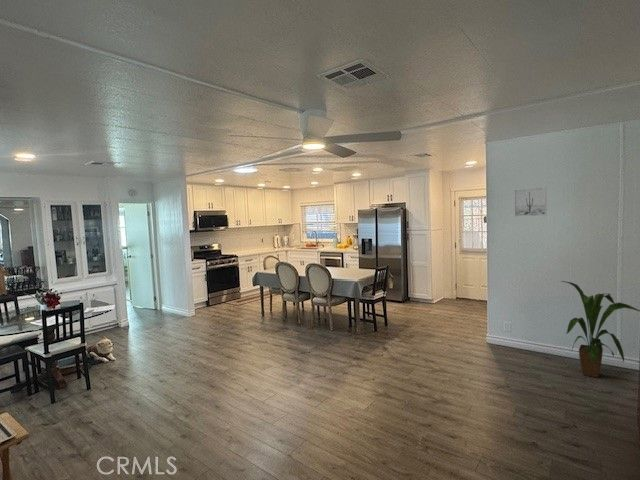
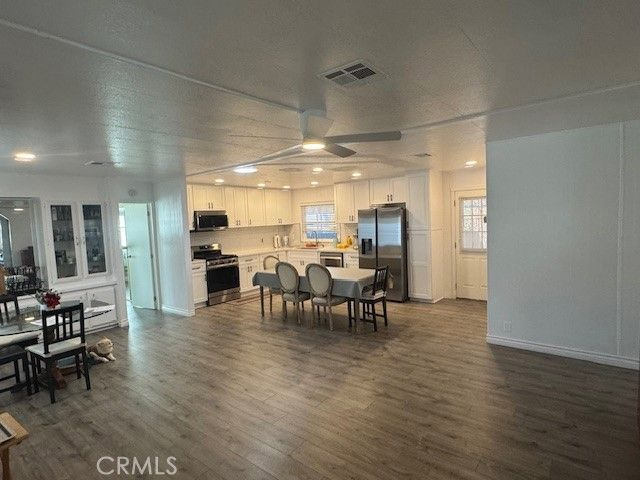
- wall art (529, 202)
- house plant (601, 330)
